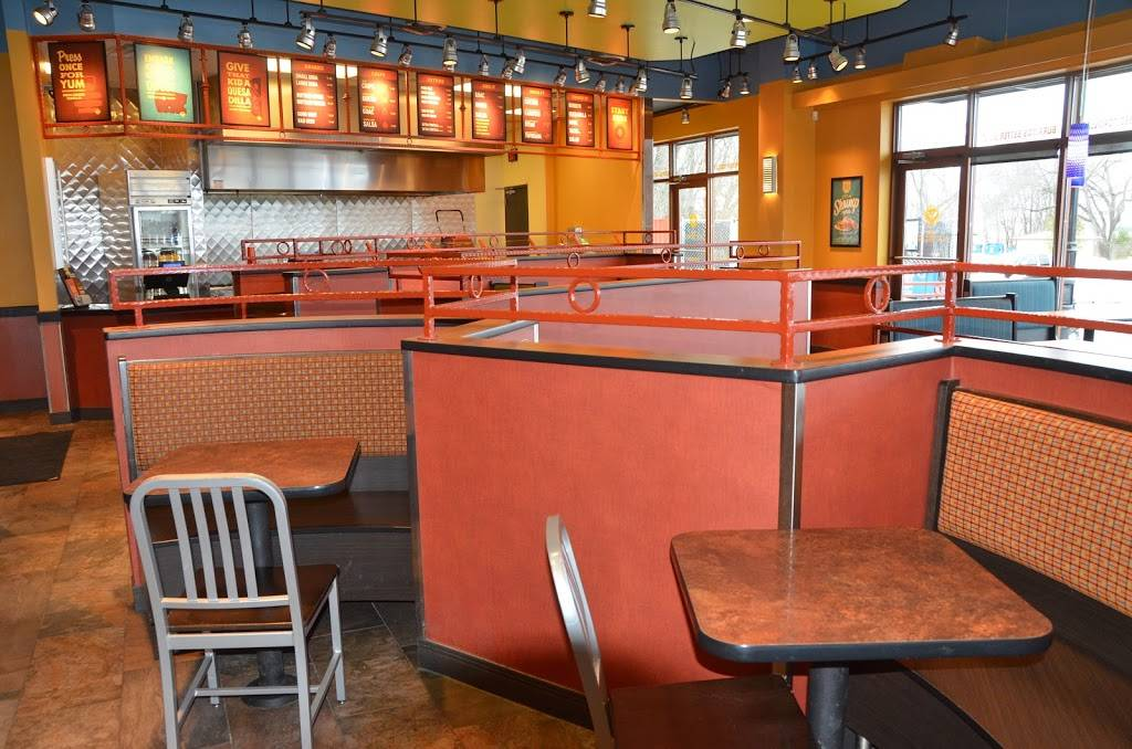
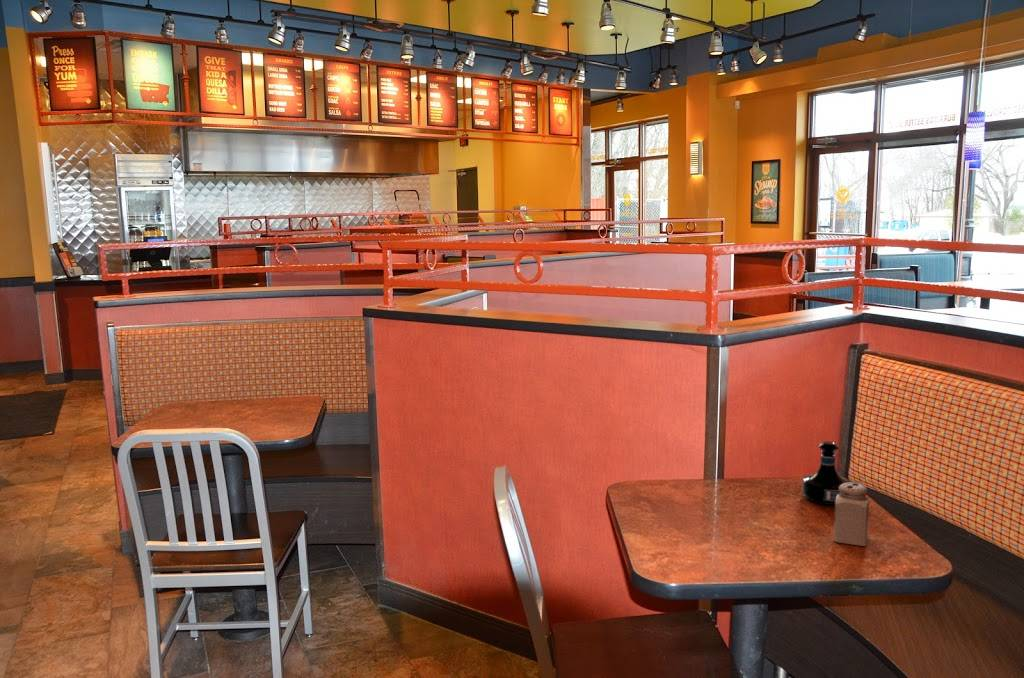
+ tequila bottle (827, 470)
+ salt shaker (851, 512)
